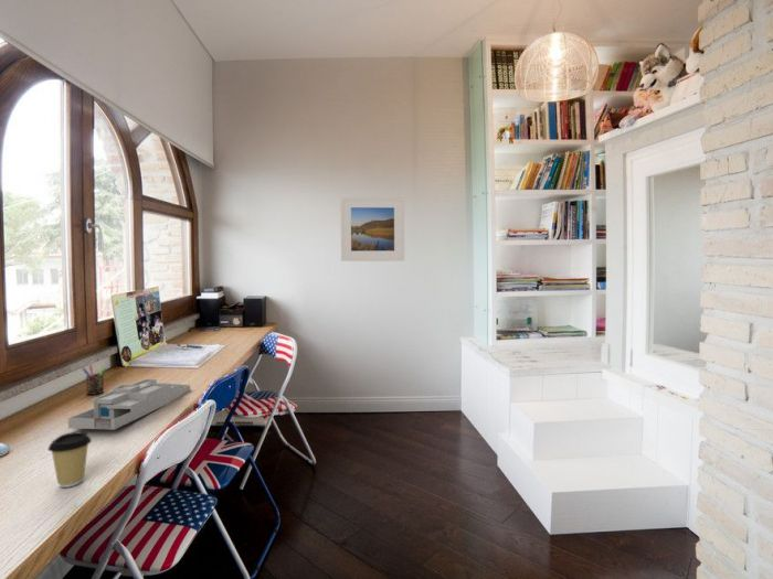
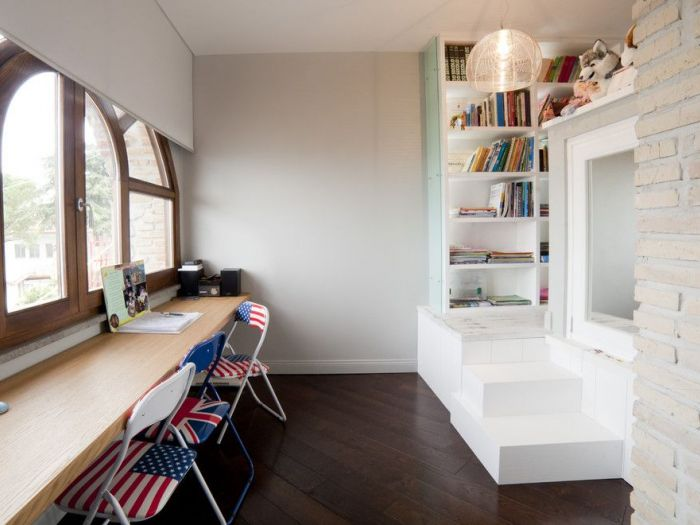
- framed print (372, 228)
- pen holder (96, 378)
- desk organizer (137, 396)
- coffee cup (70, 460)
